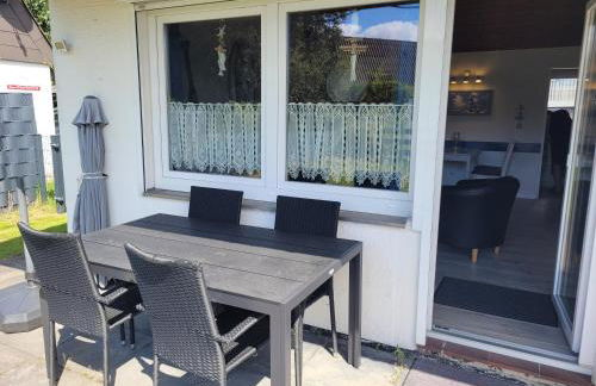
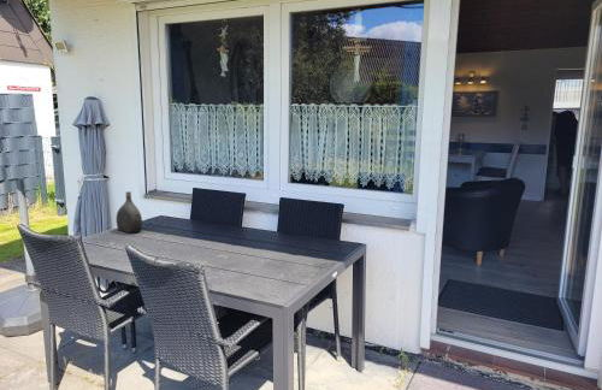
+ water jug (128, 211)
